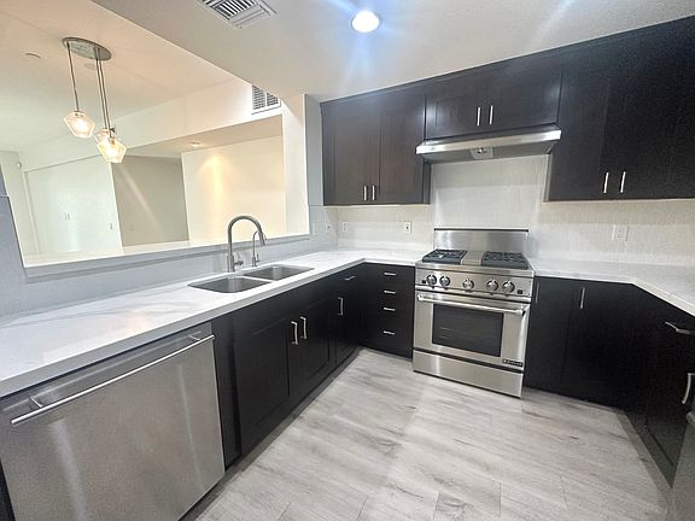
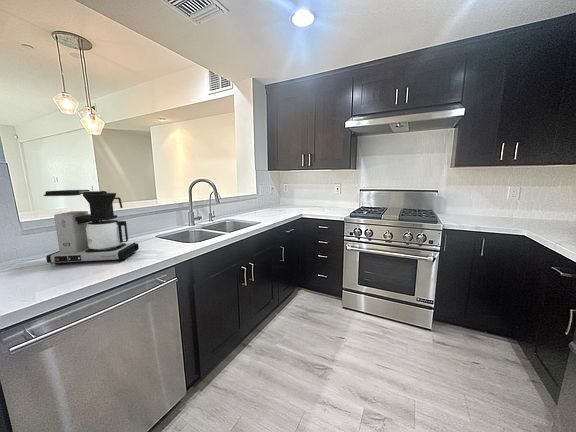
+ coffee maker (93, 225)
